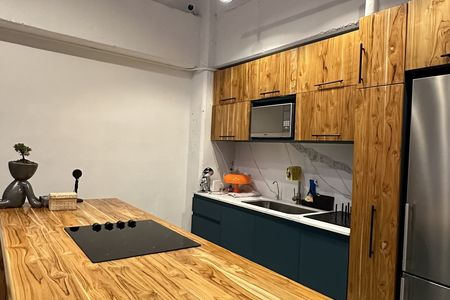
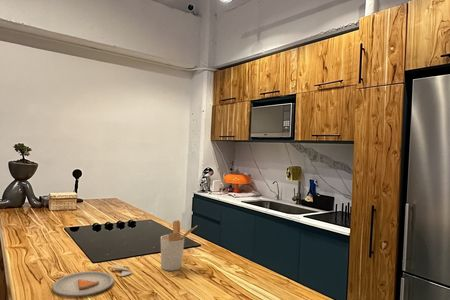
+ dinner plate (94, 279)
+ utensil holder (178, 245)
